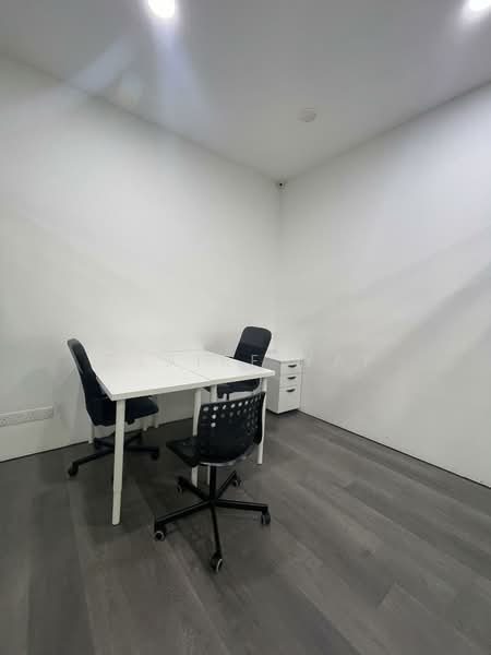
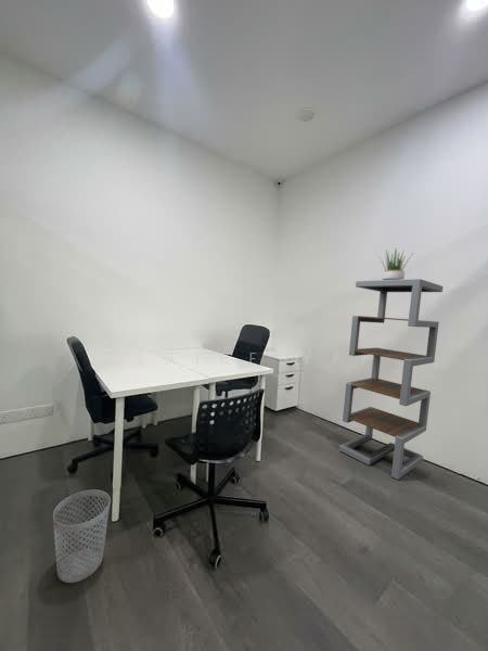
+ potted plant (394, 265)
+ wastebasket (81, 535)
+ shelving unit (388, 381)
